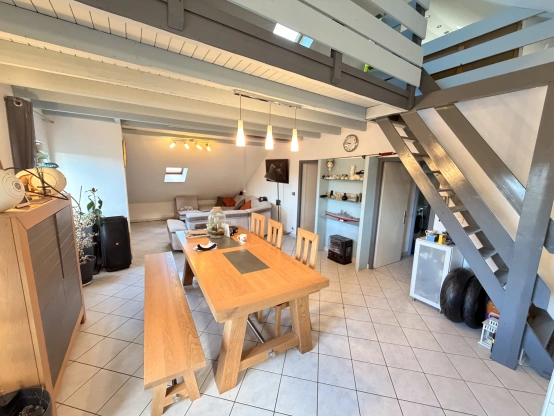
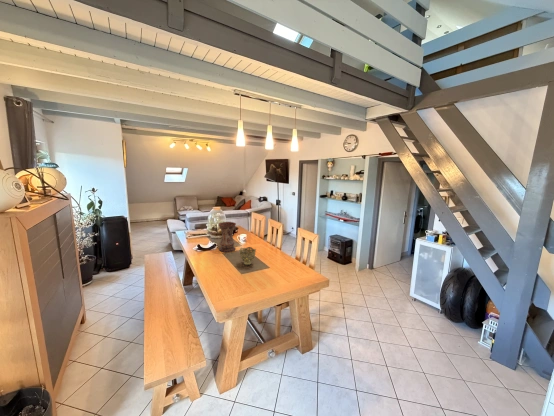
+ decorative bowl (247, 257)
+ vase (227, 236)
